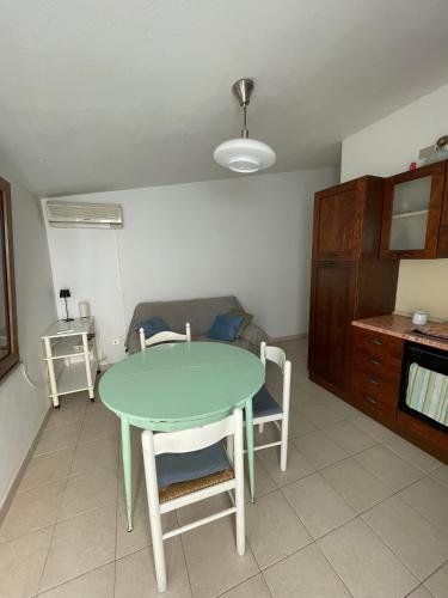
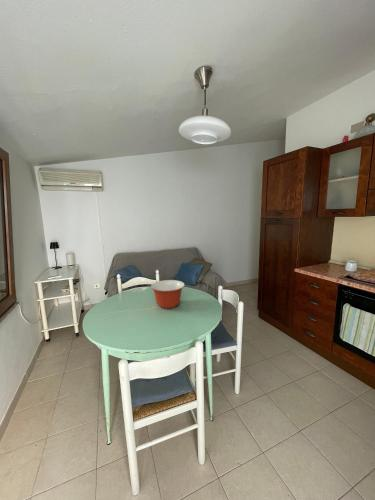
+ mixing bowl (168, 295)
